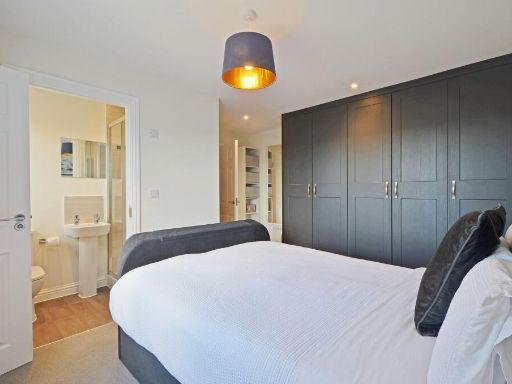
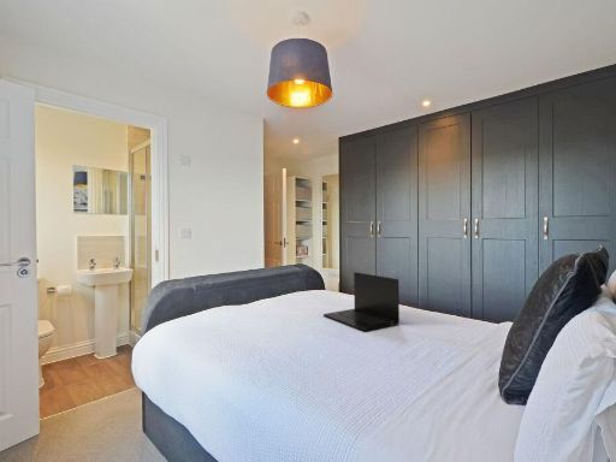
+ laptop (359, 298)
